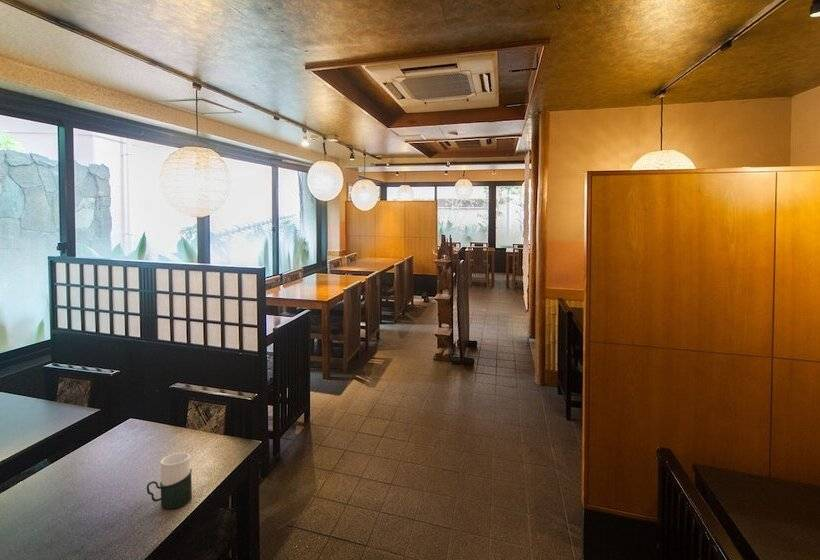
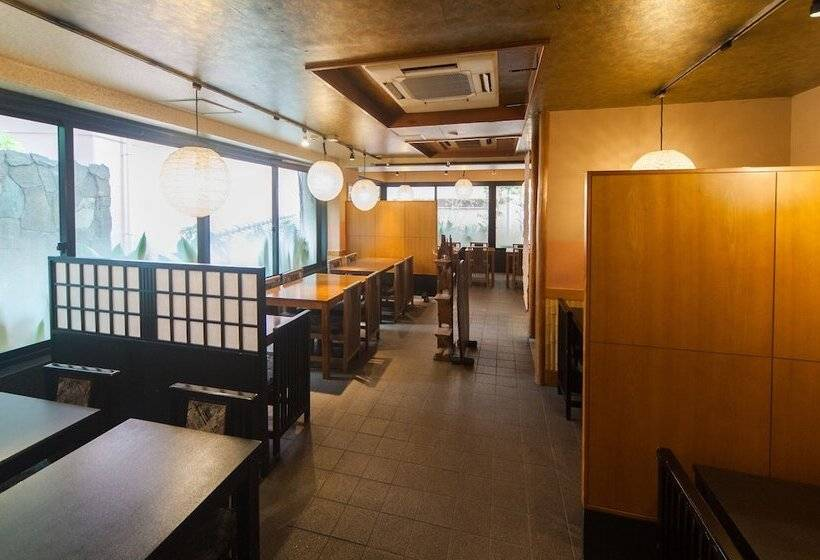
- cup (169, 481)
